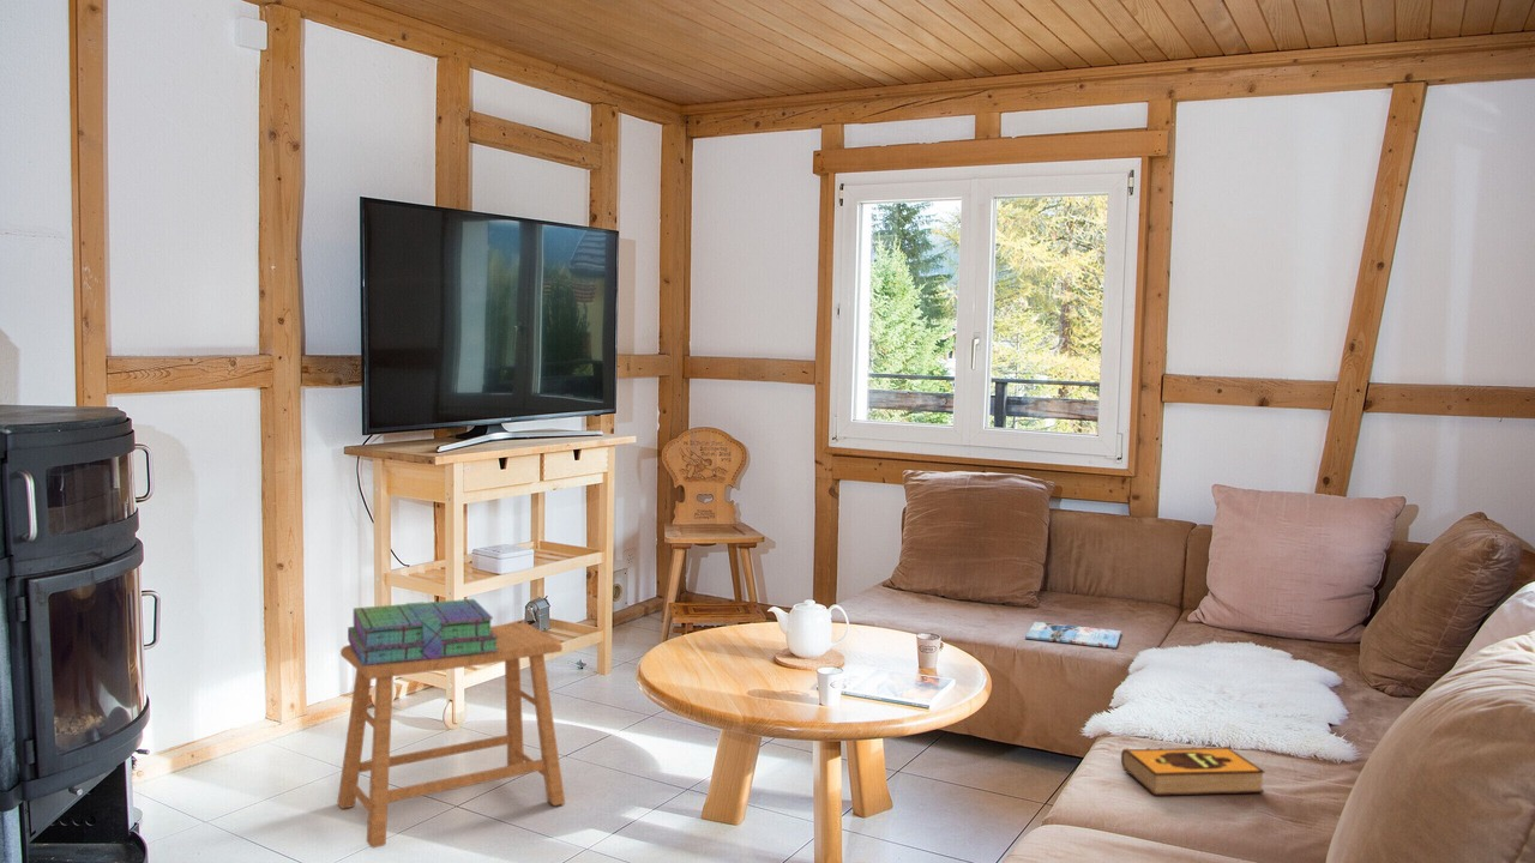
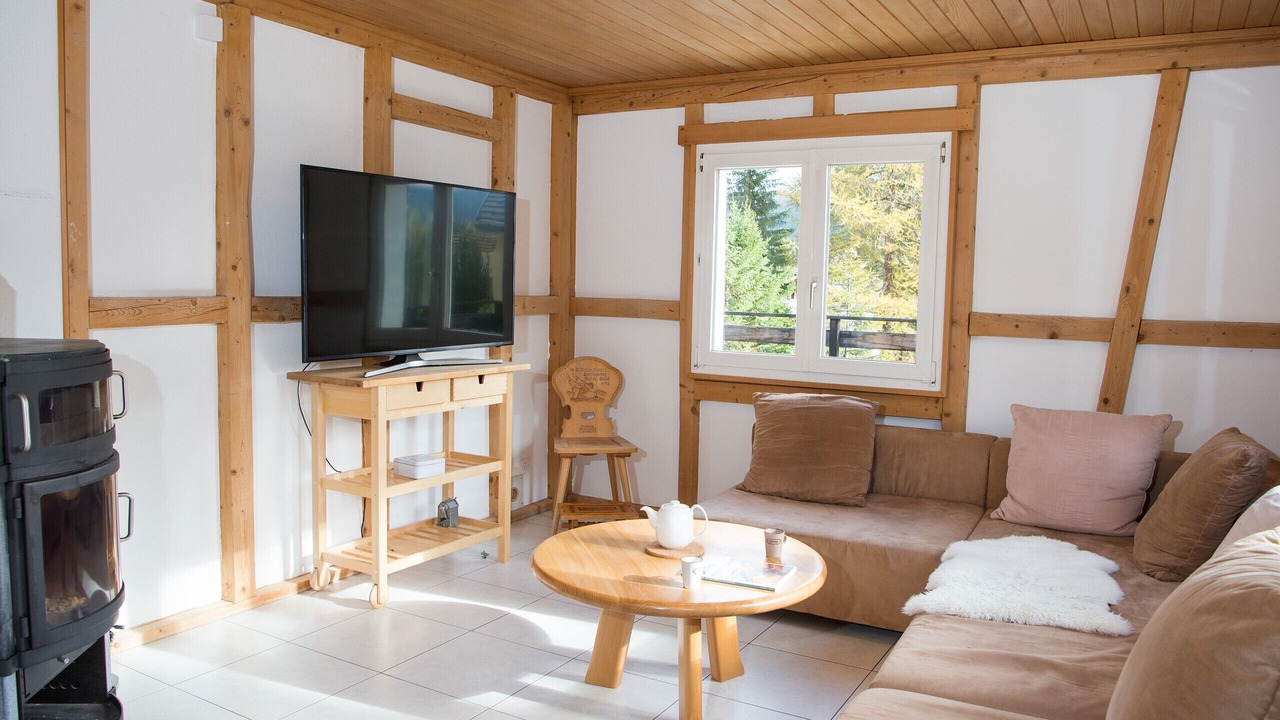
- hardback book (1190, 768)
- stool (459, 743)
- stack of books (421, 628)
- magazine (1073, 634)
